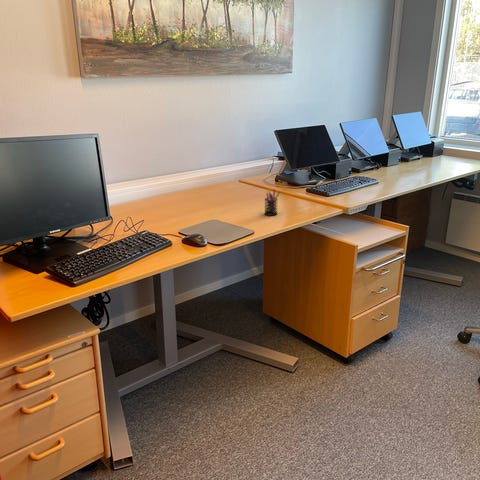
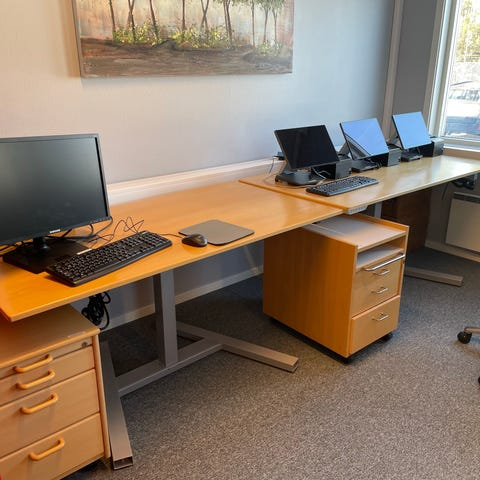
- pen holder (272, 201)
